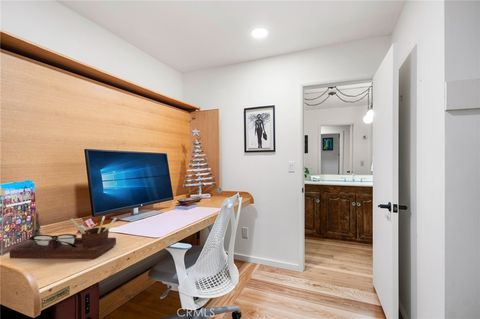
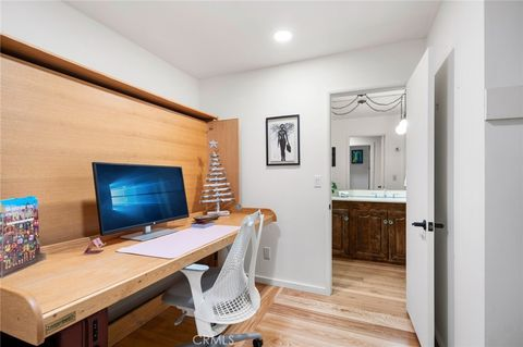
- desk organizer (69, 234)
